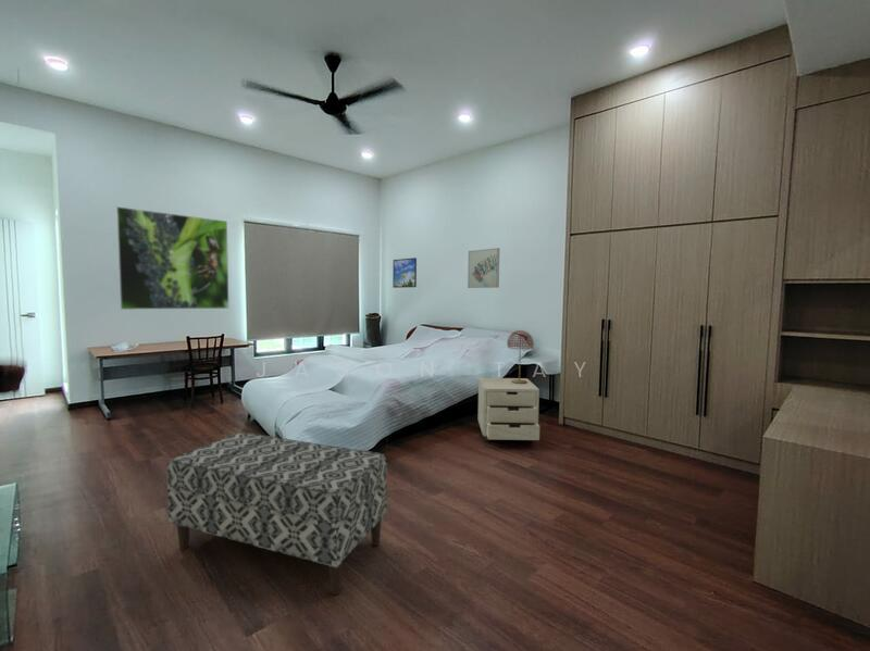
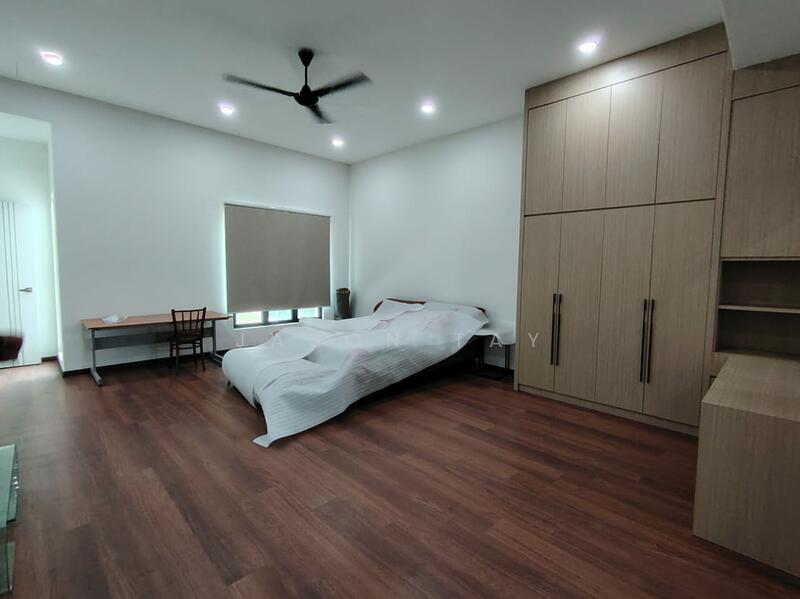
- wall art (483, 268)
- nightstand (508, 411)
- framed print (403, 273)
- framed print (177, 262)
- bench (279, 501)
- table lamp (520, 355)
